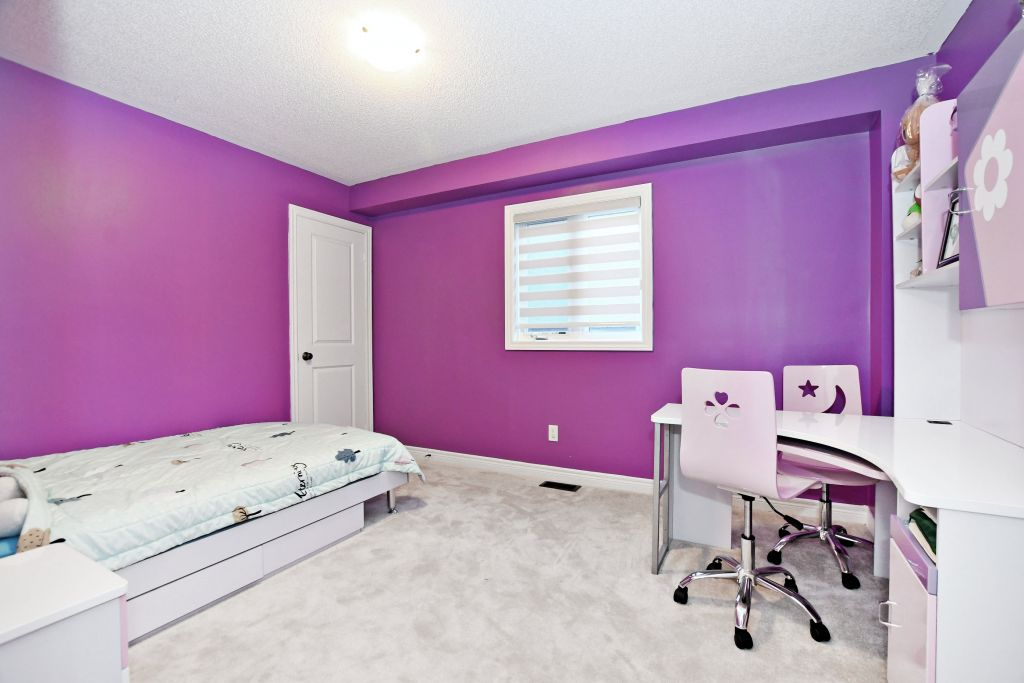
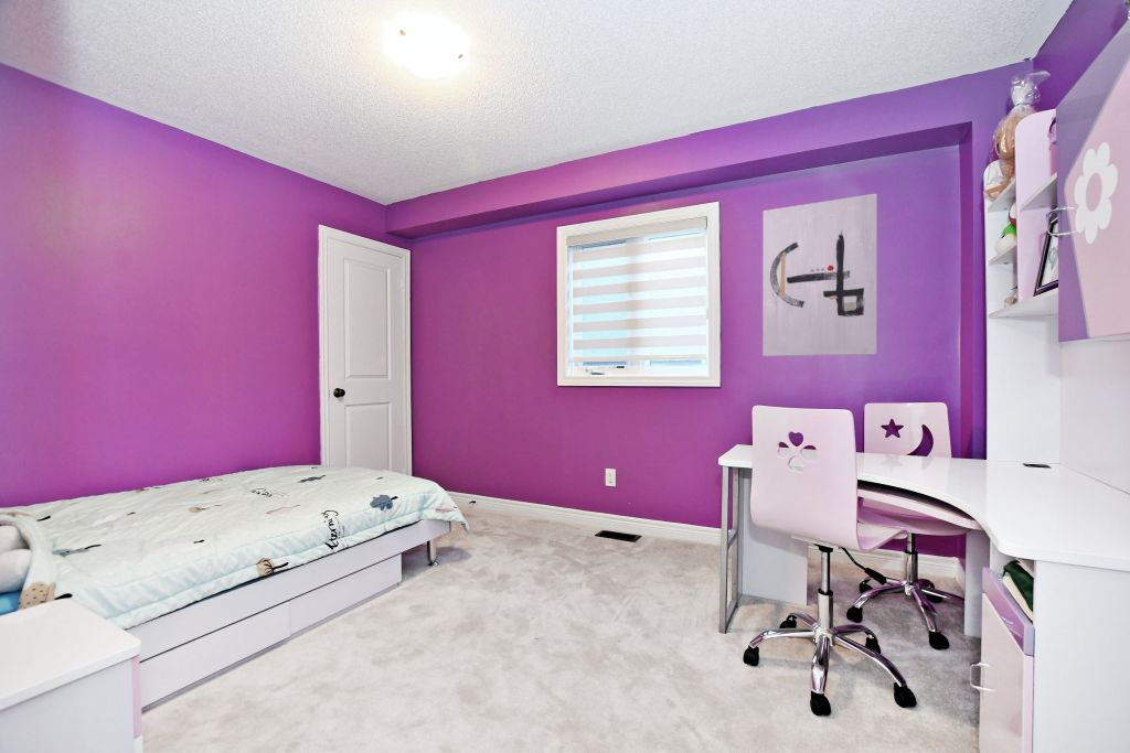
+ wall art (817, 279)
